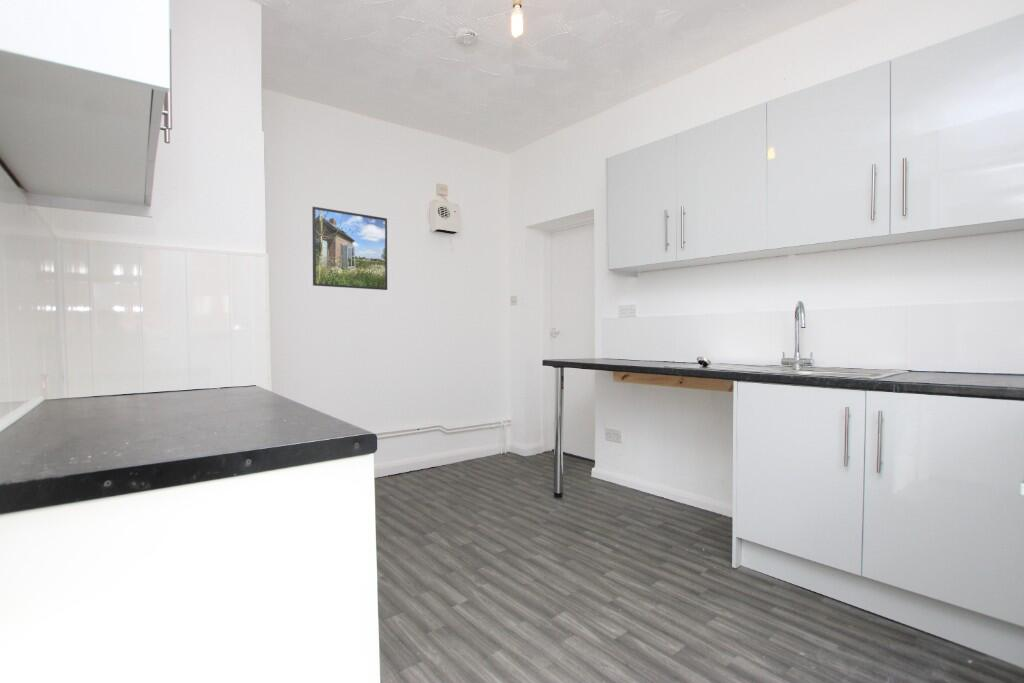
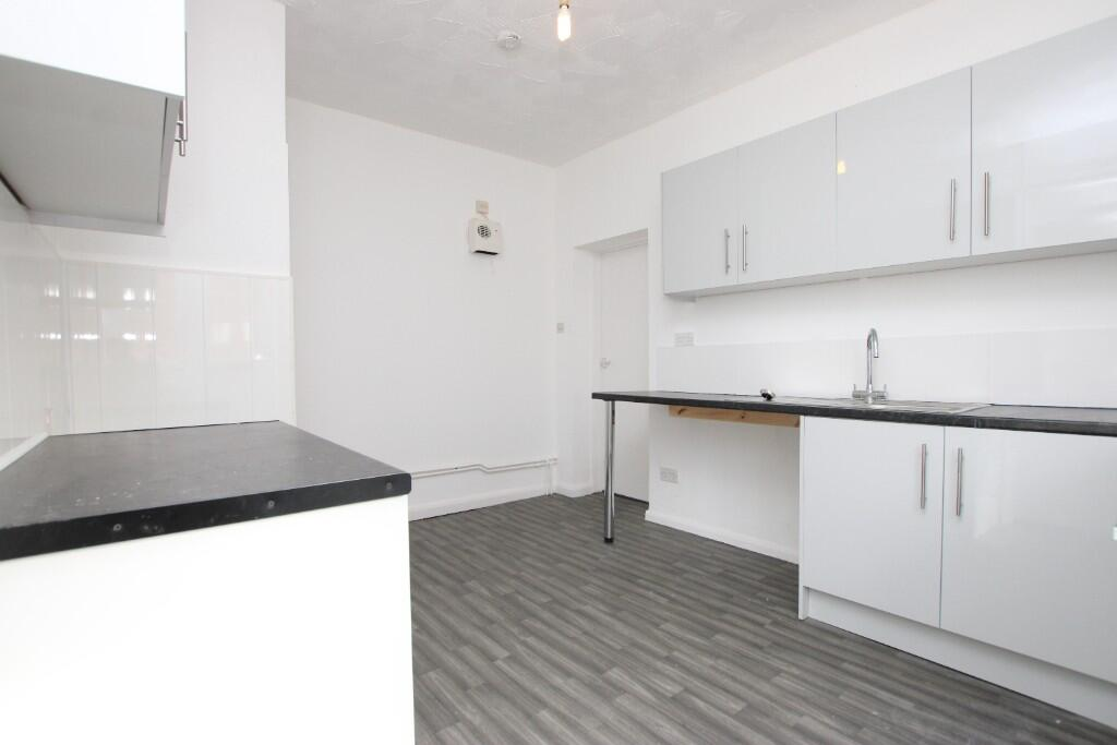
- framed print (351, 250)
